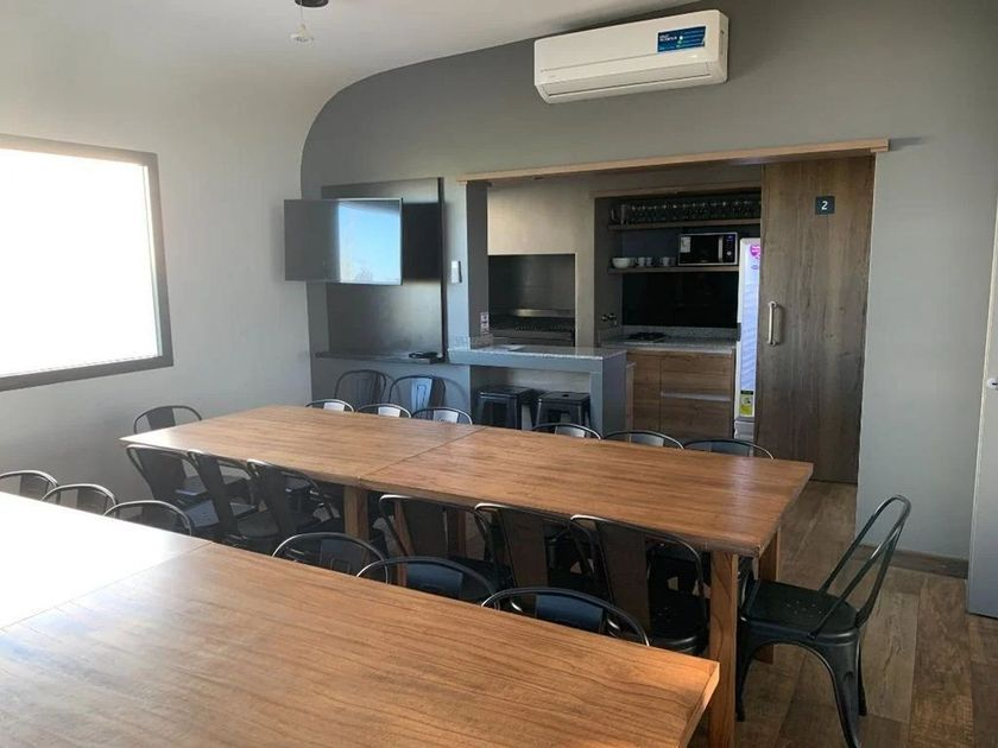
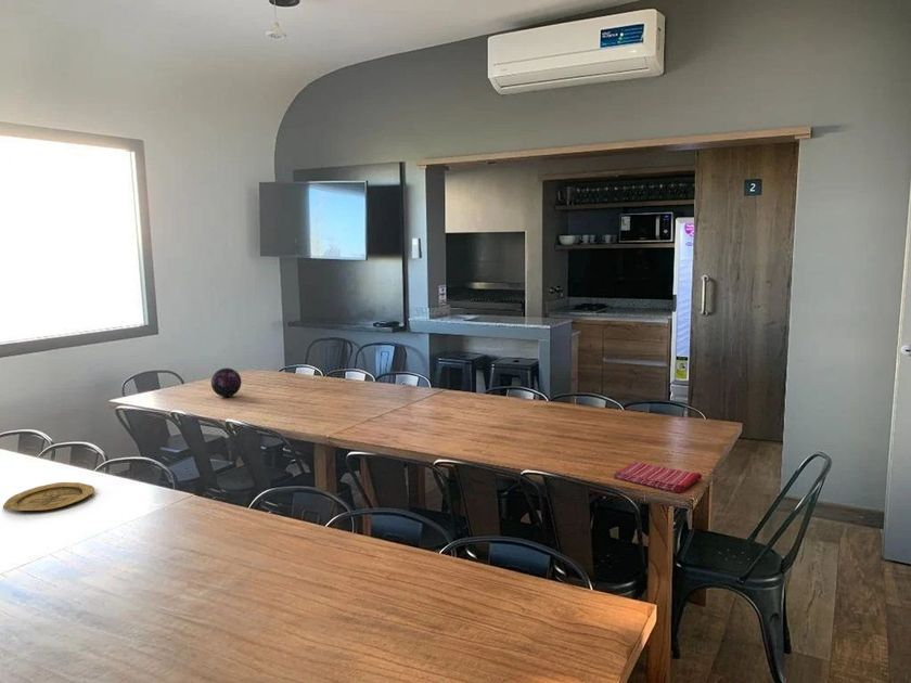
+ decorative orb (226, 382)
+ plate (50, 497)
+ dish towel (657, 475)
